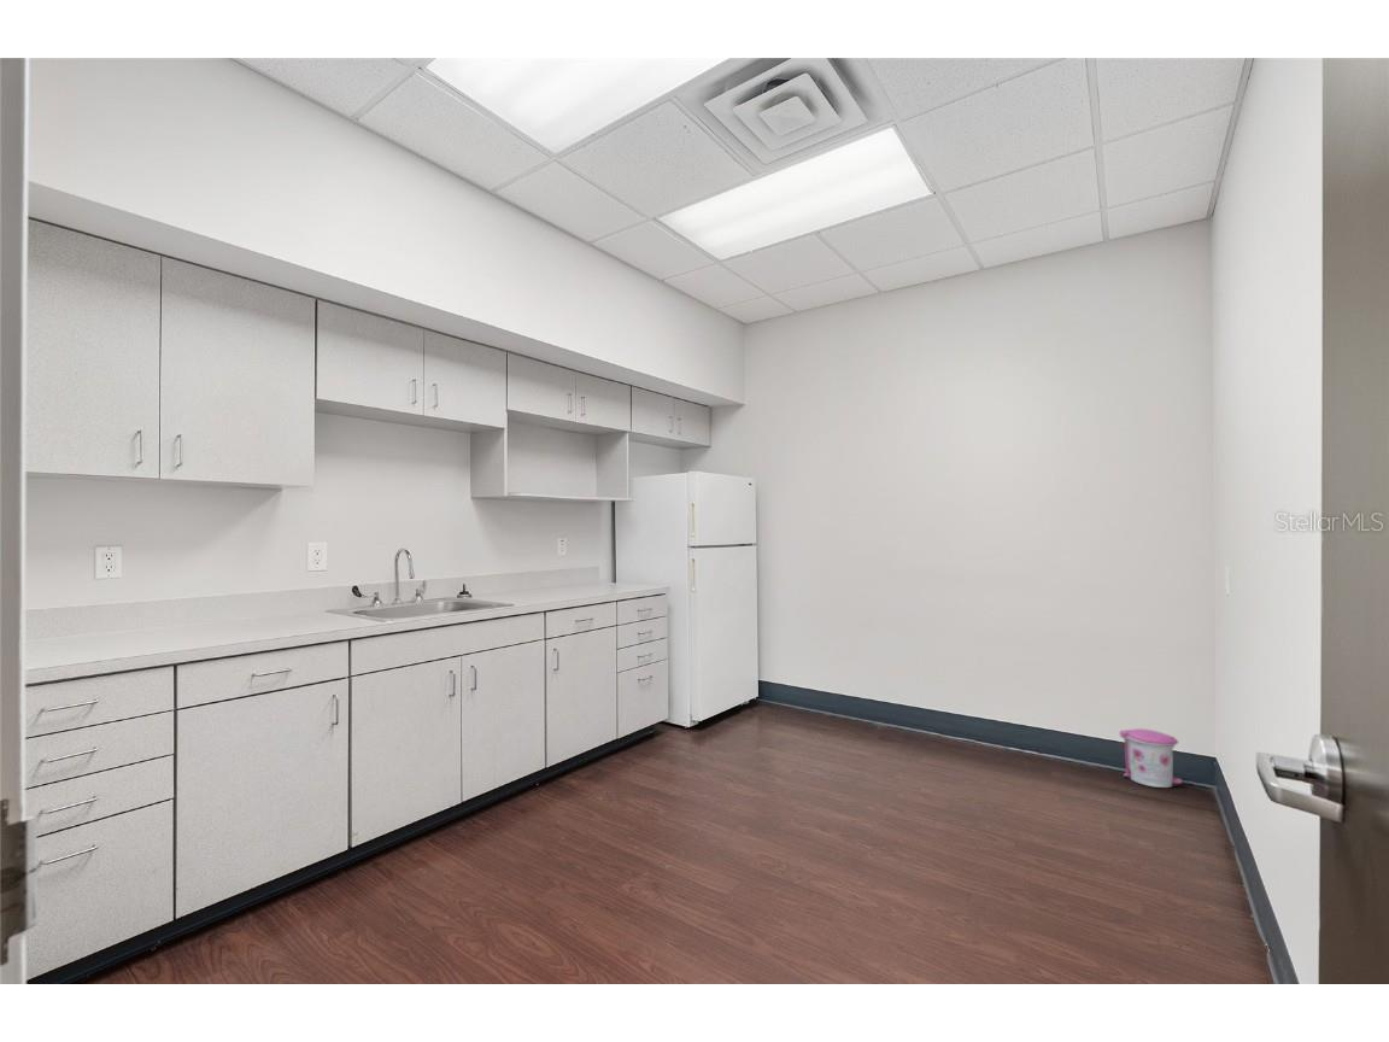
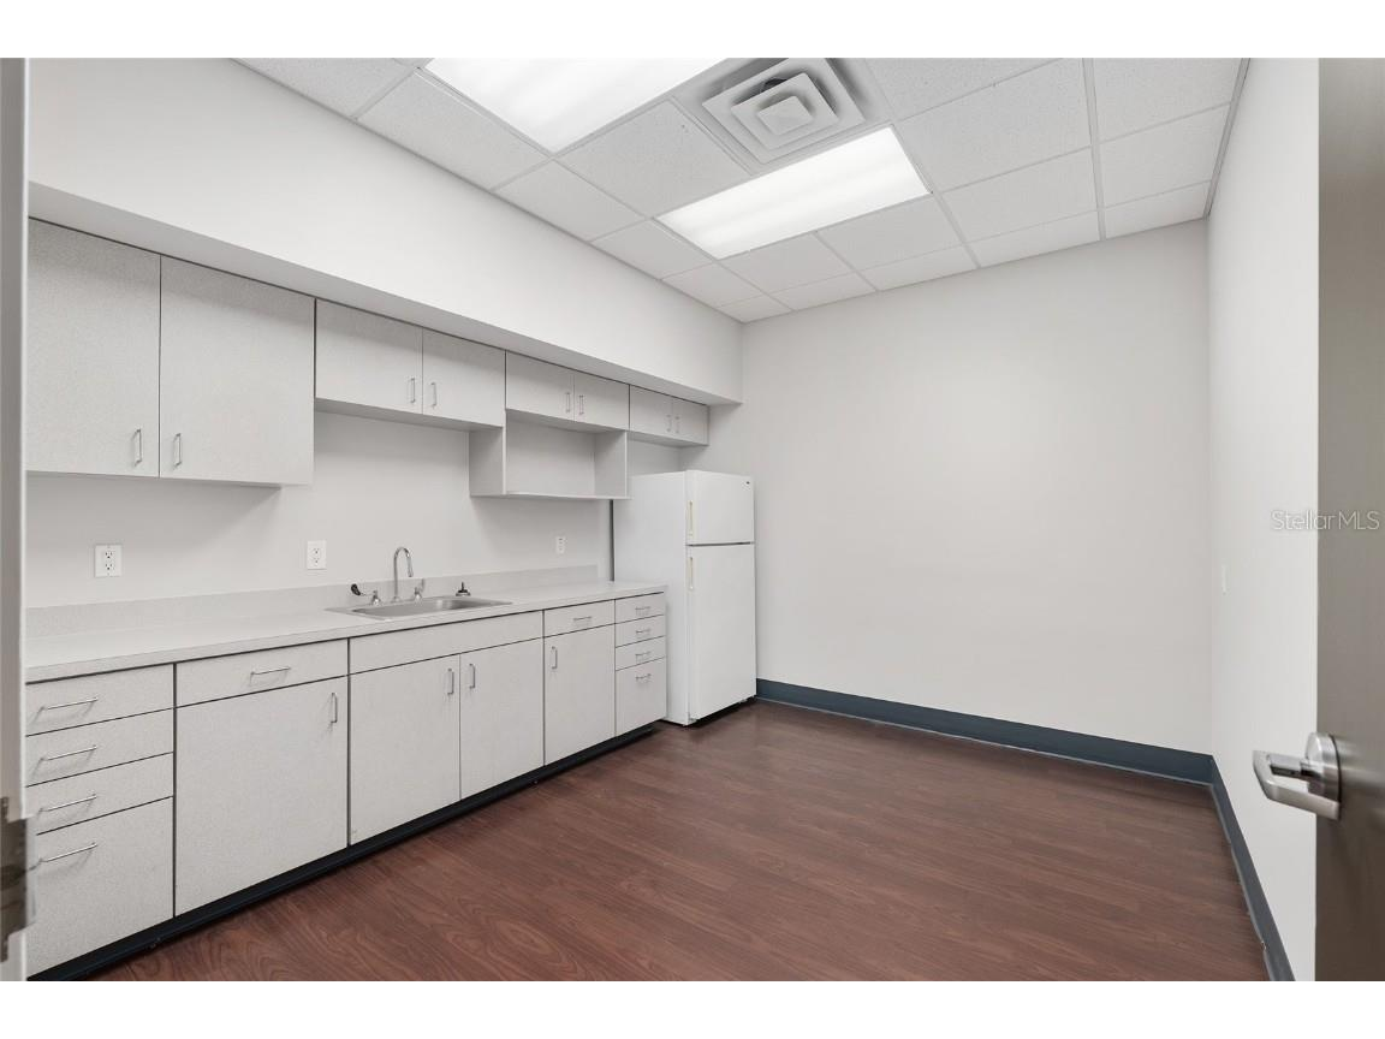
- trash can (1149, 756)
